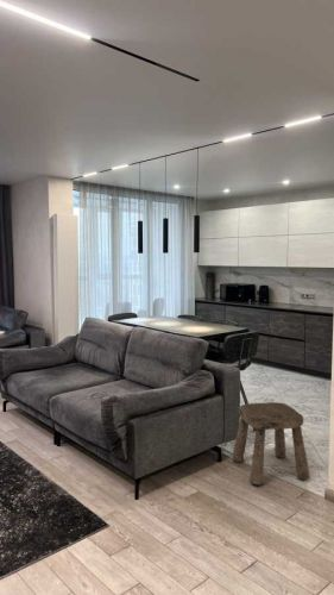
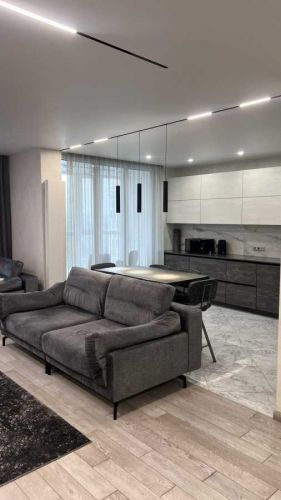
- stool (264, 439)
